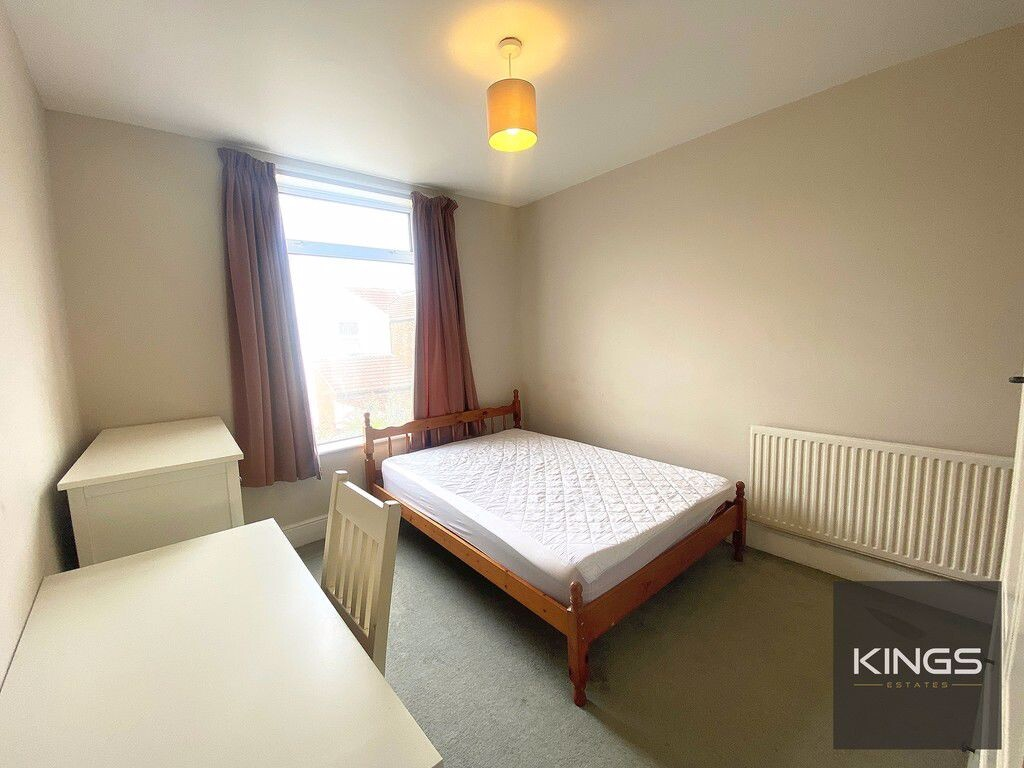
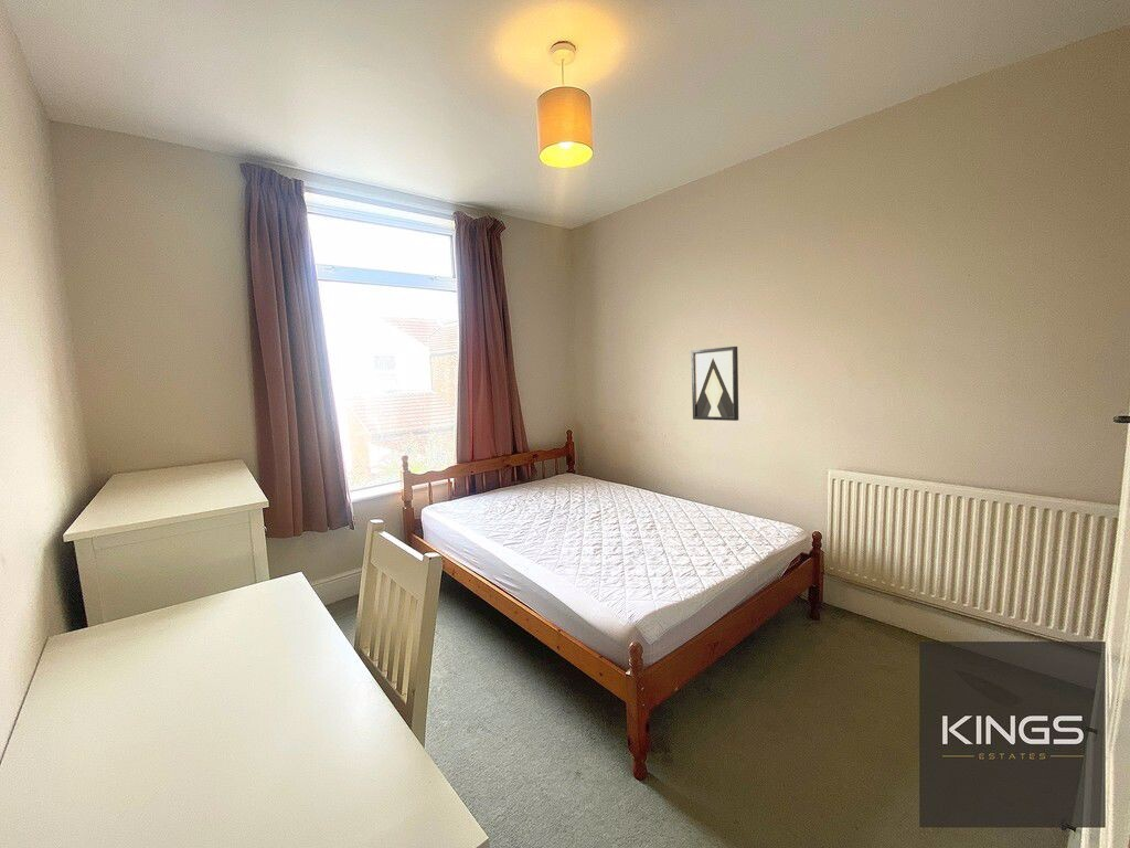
+ wall art (714, 384)
